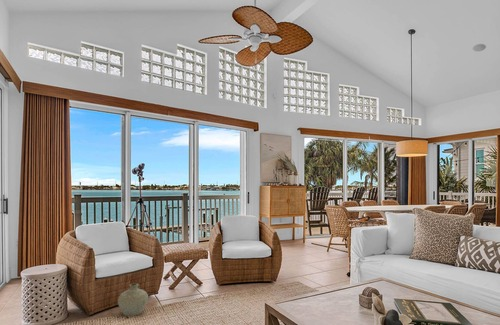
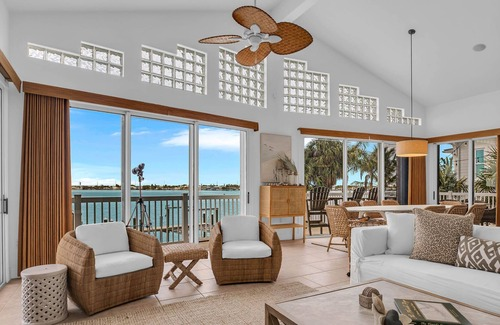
- ceramic jug (133, 298)
